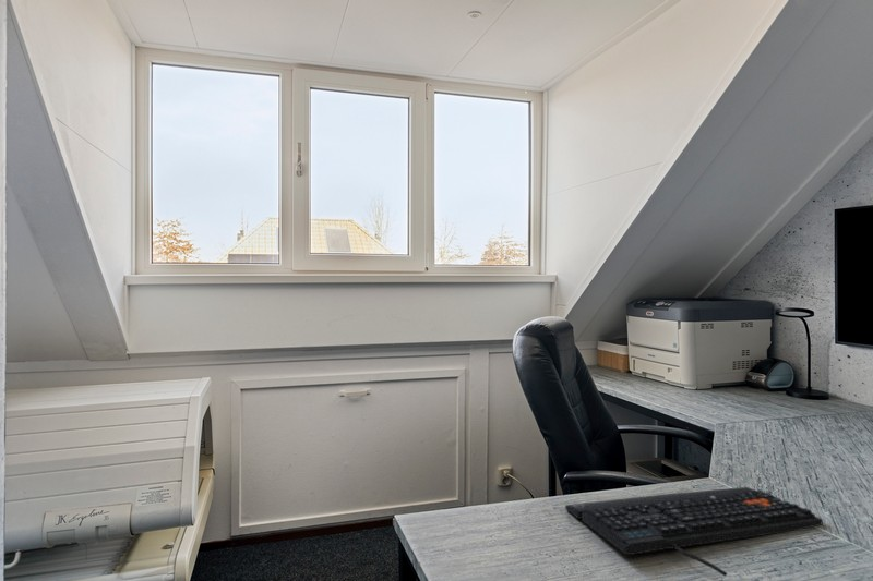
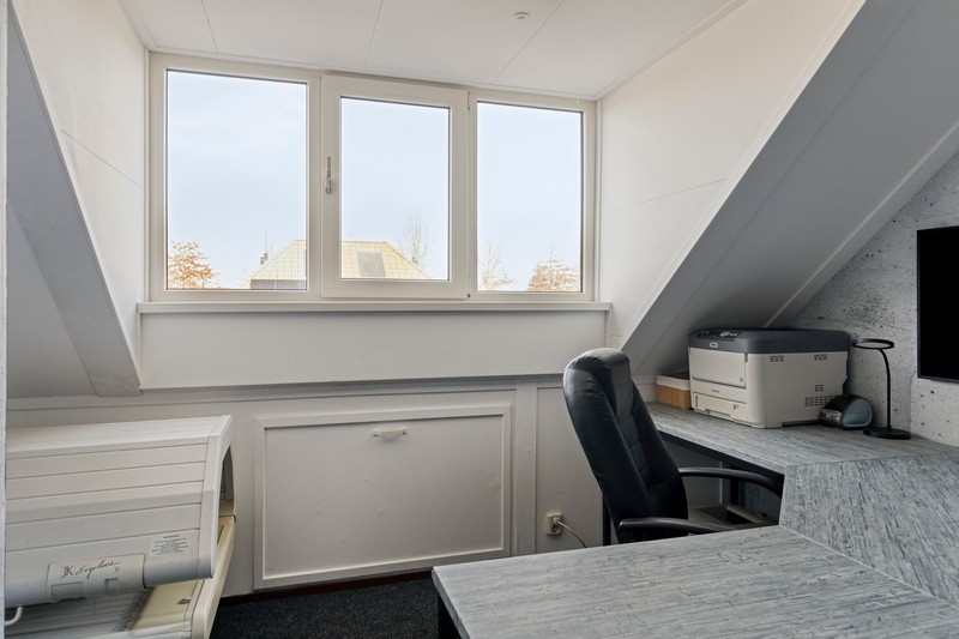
- keyboard (708, 521)
